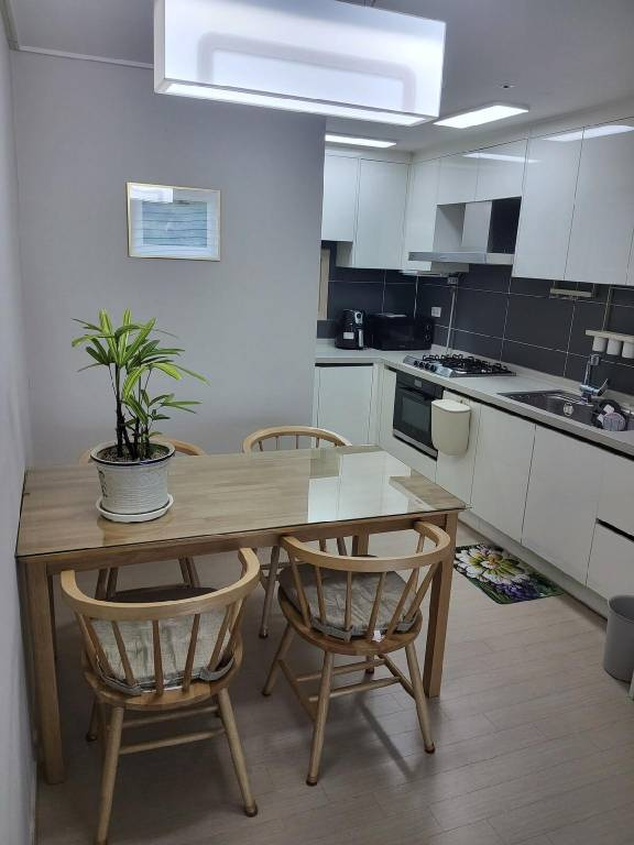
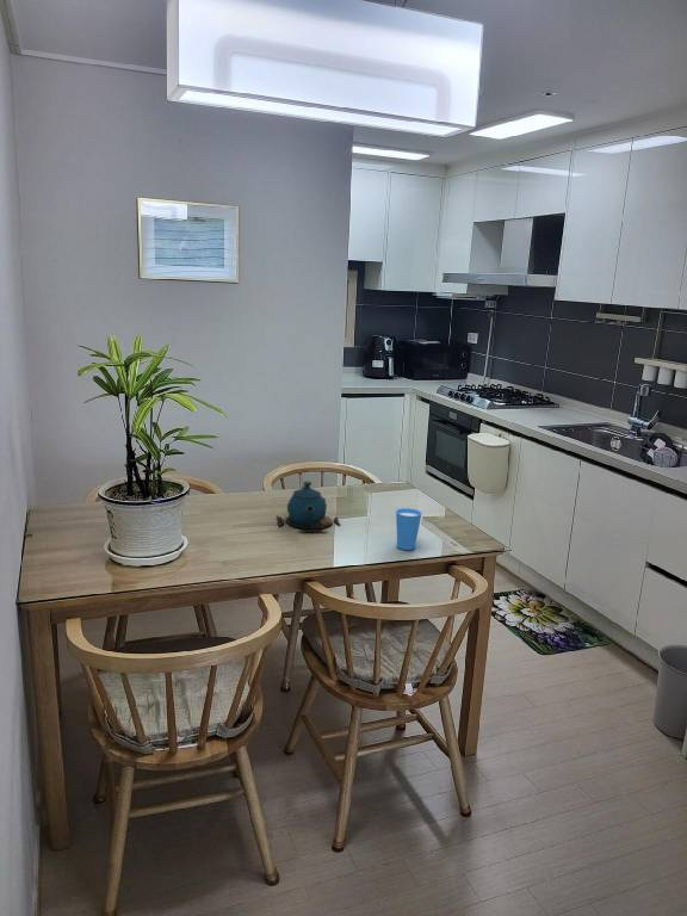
+ teapot (309, 501)
+ cup (407, 530)
